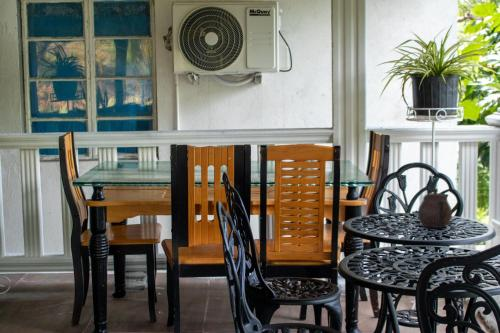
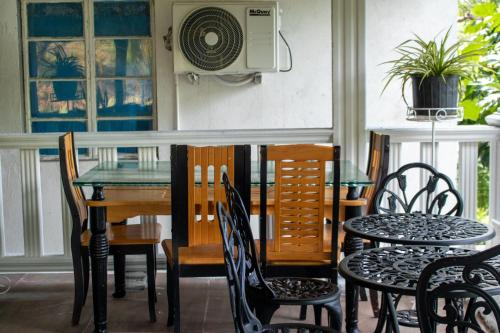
- teapot (435, 207)
